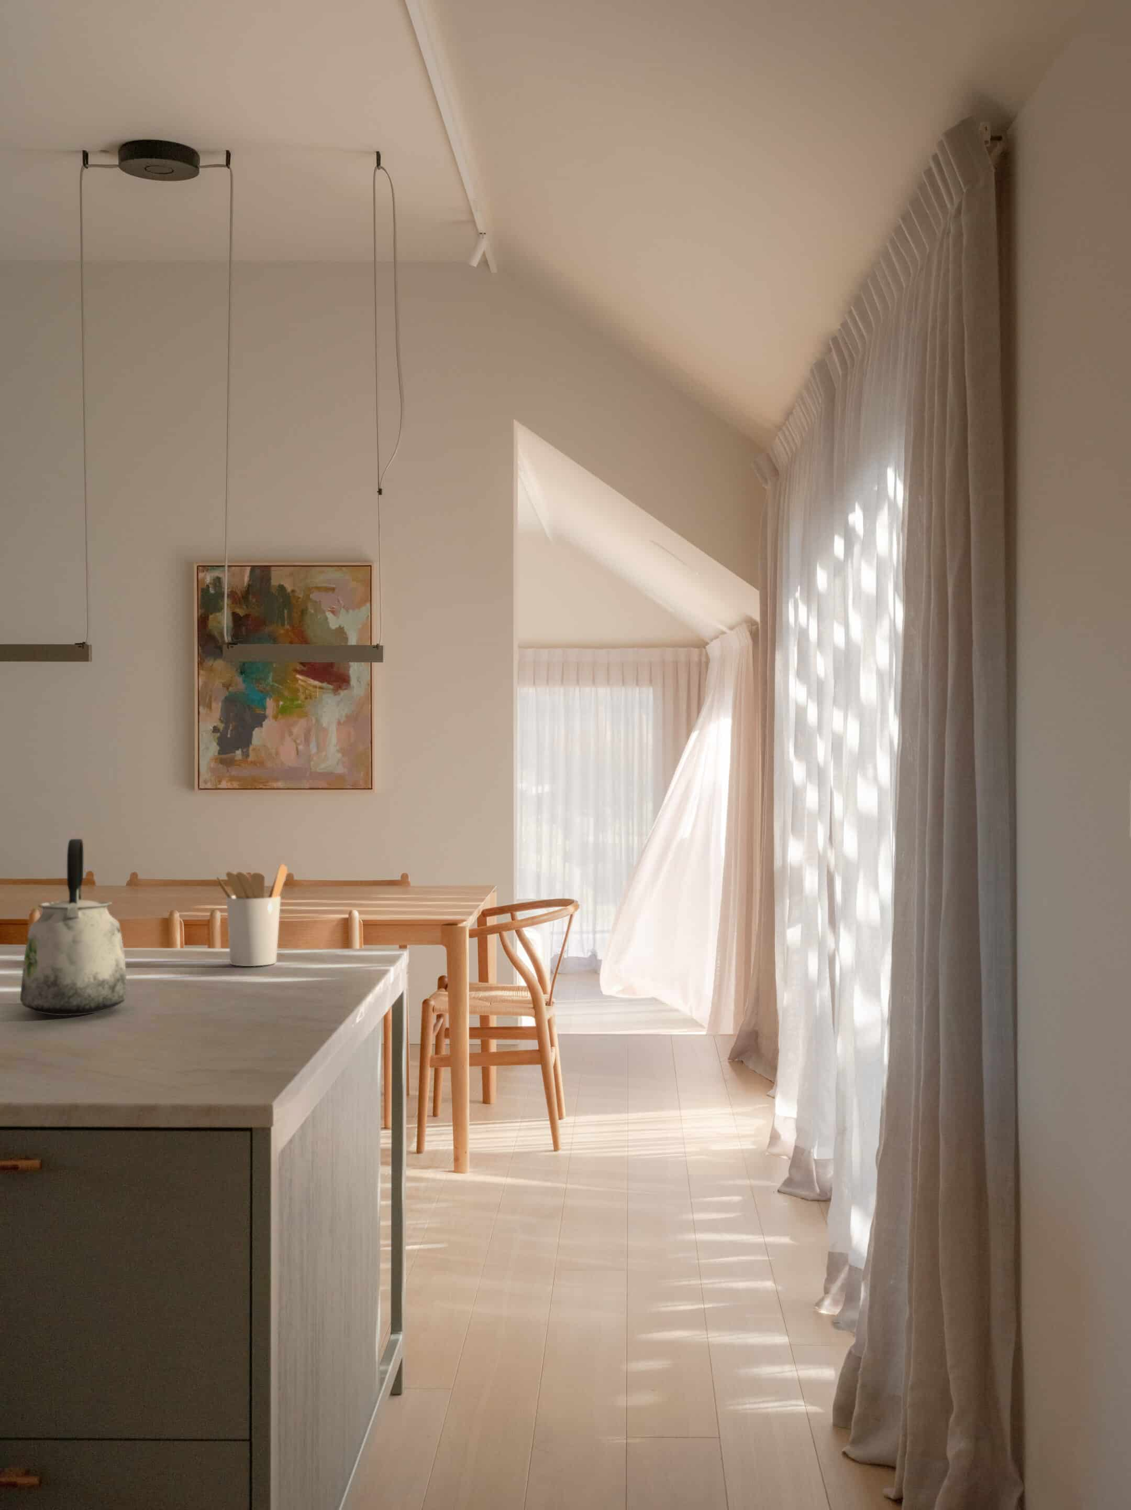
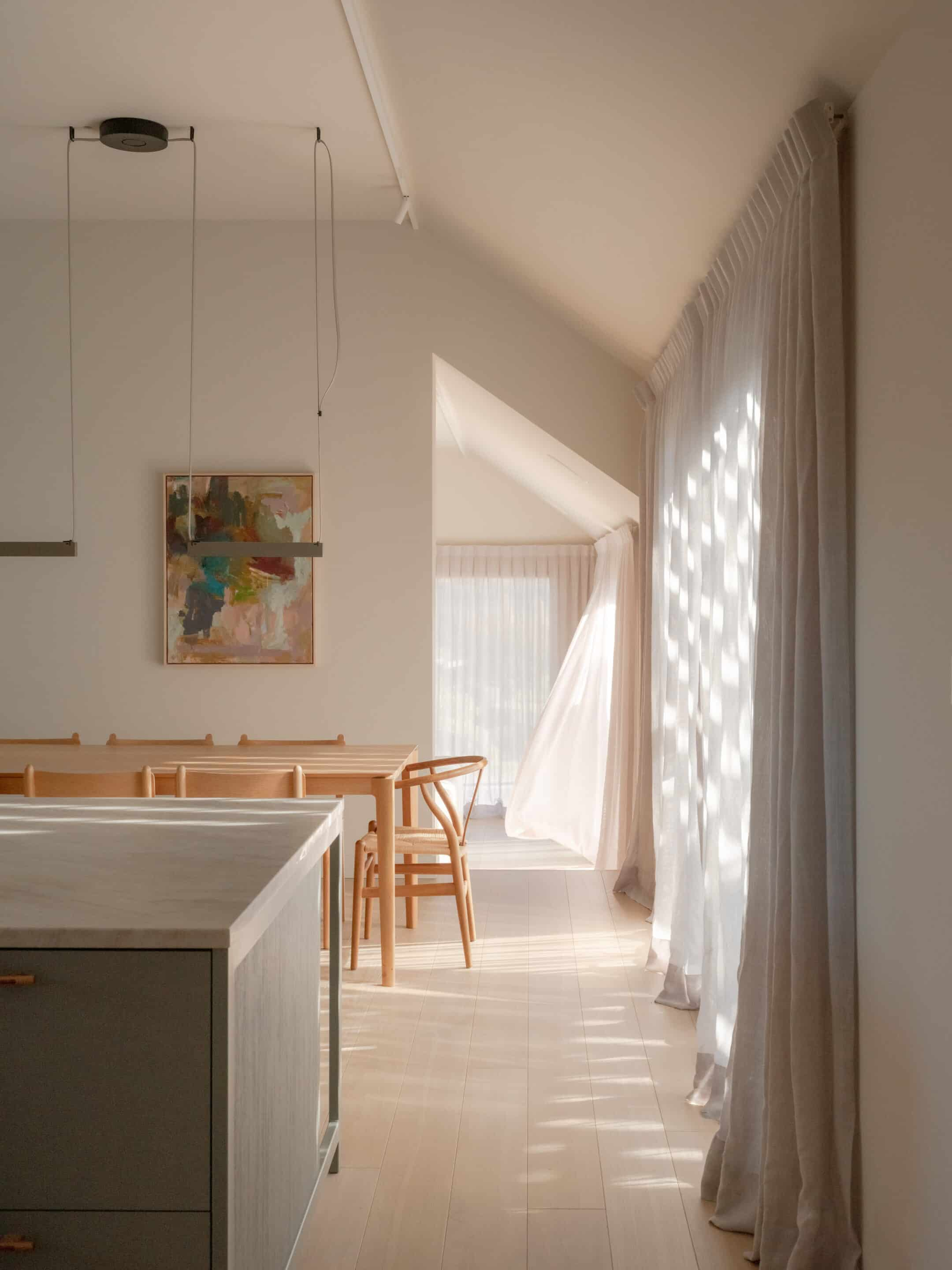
- kettle (76, 923)
- utensil holder (251, 914)
